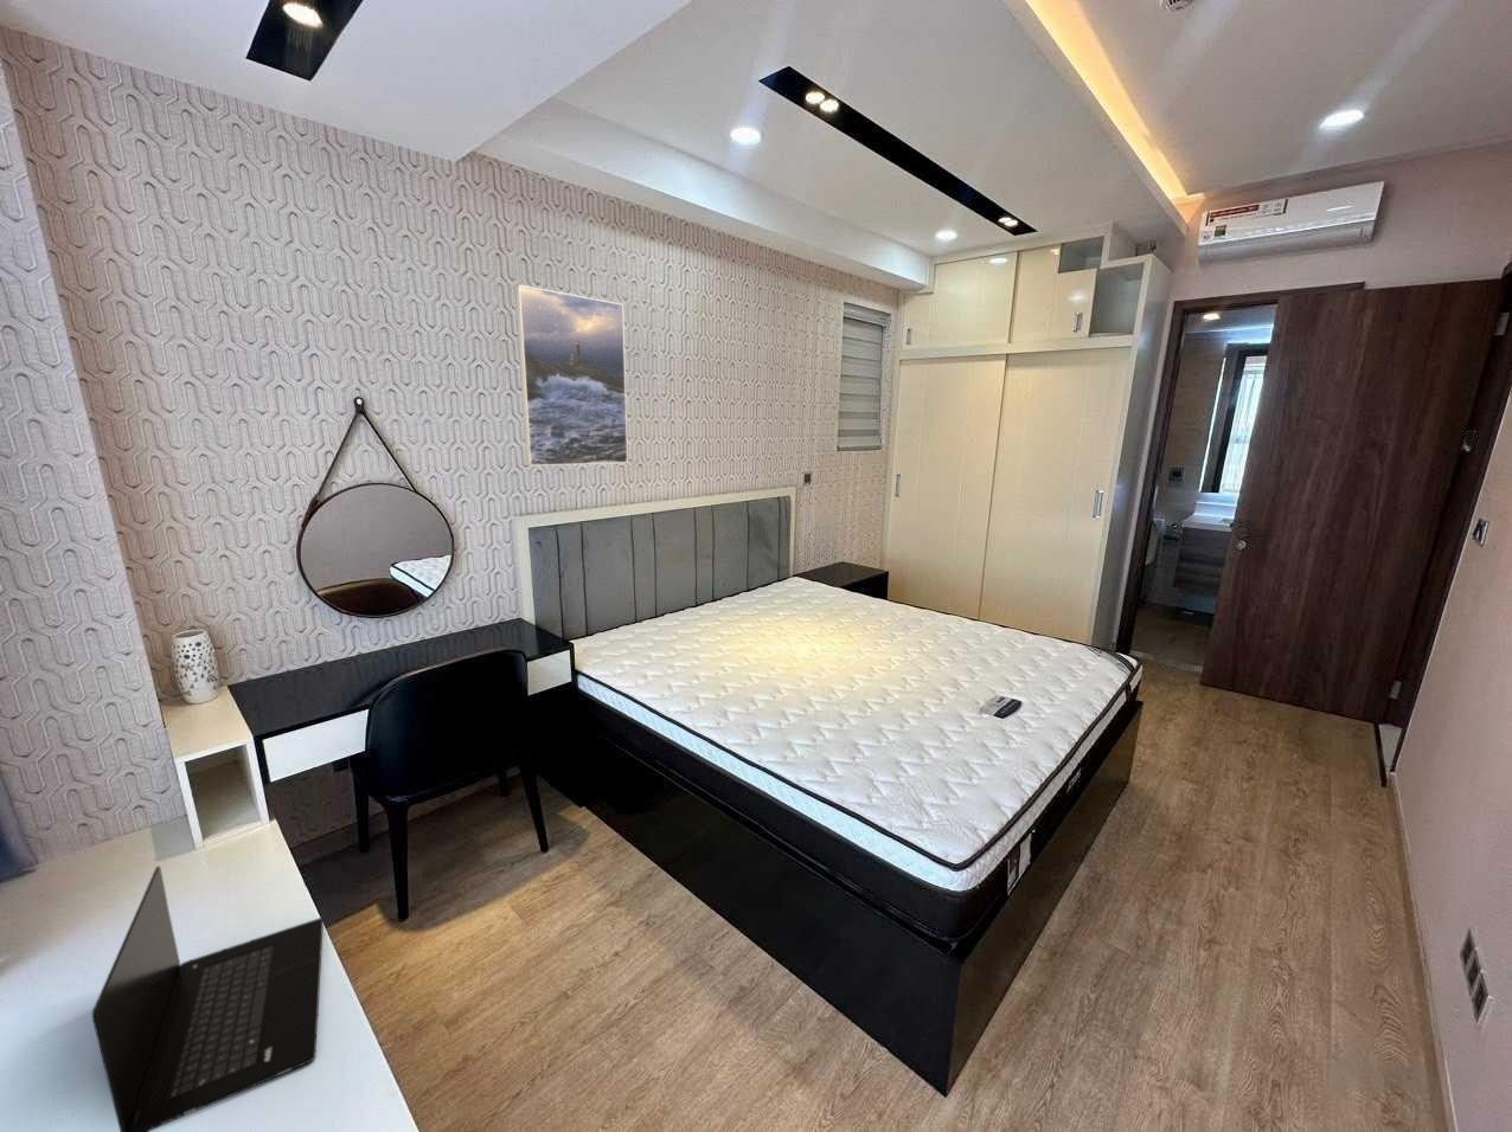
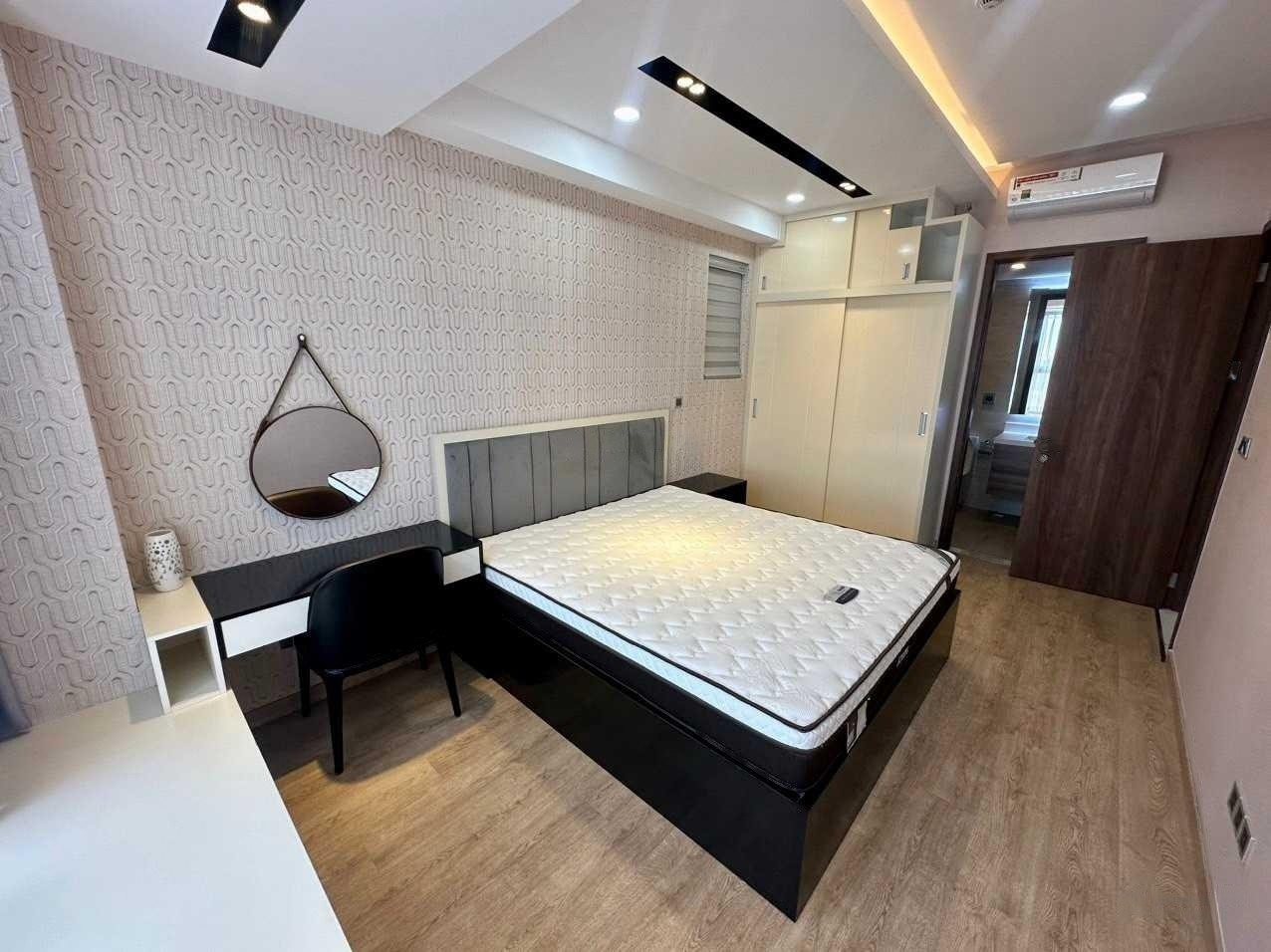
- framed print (576, 382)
- laptop (231, 957)
